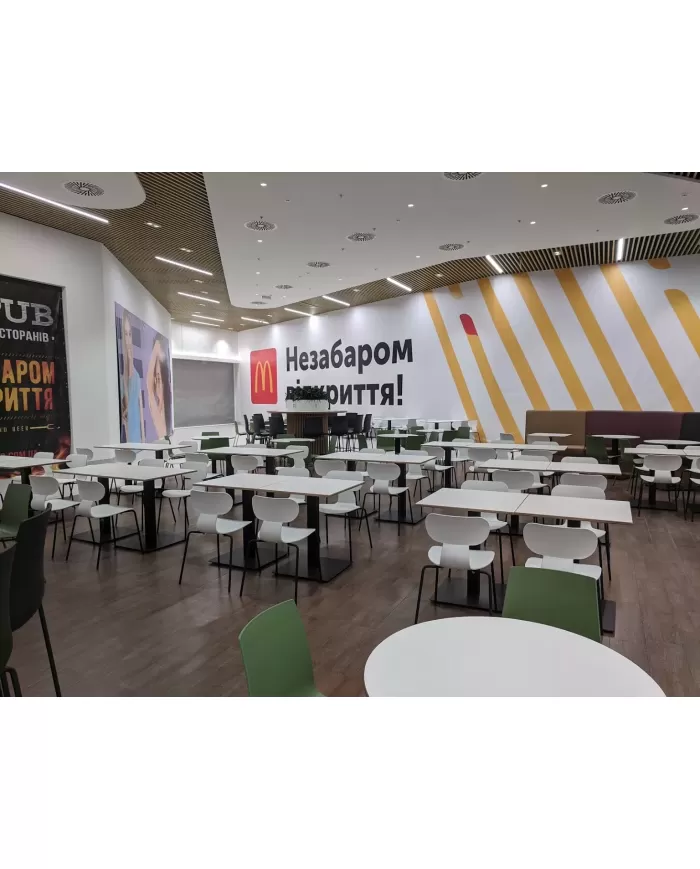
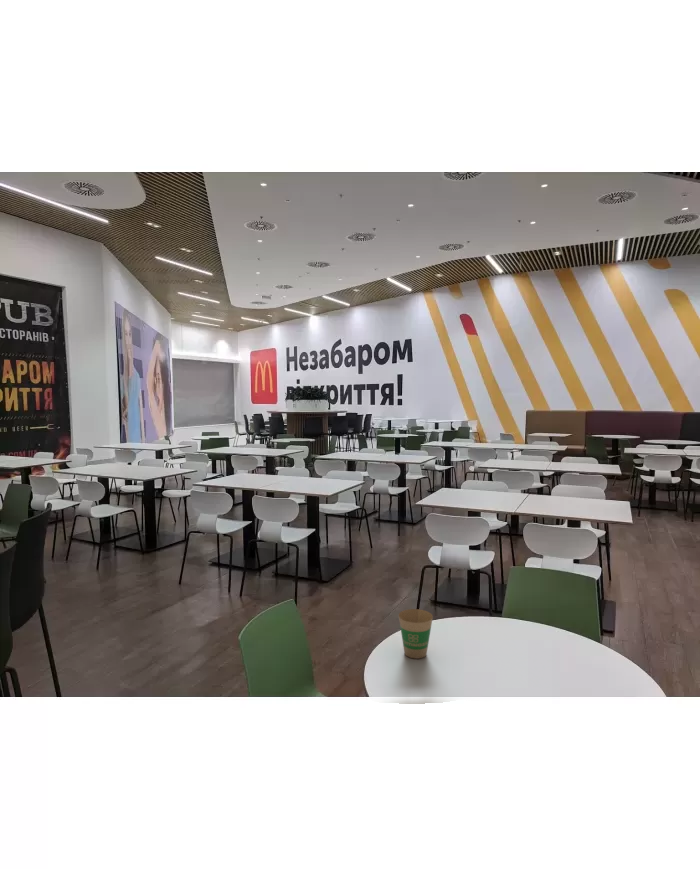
+ paper cup (415, 634)
